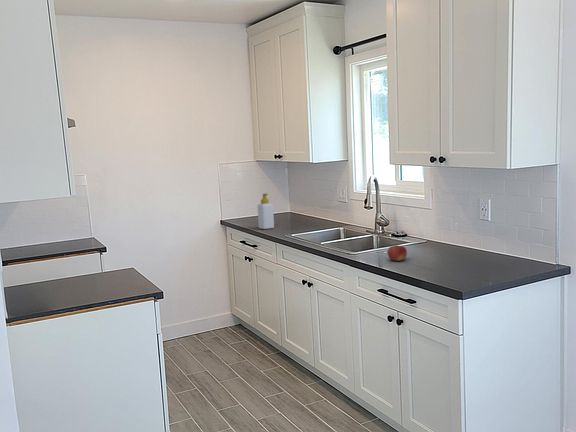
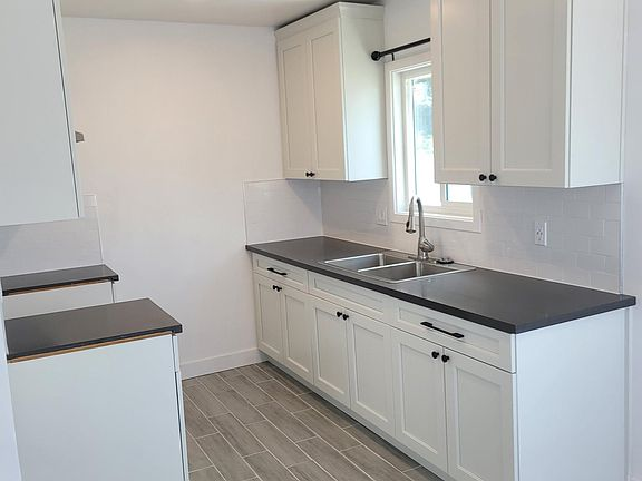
- soap bottle (265, 211)
- fruit (397, 252)
